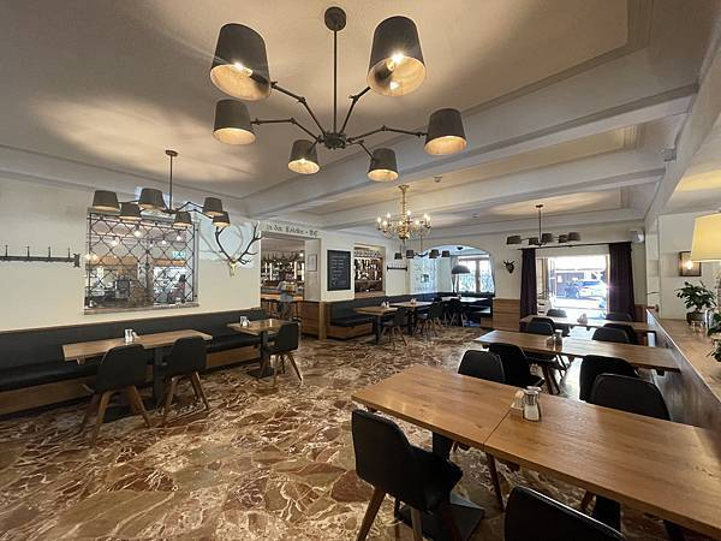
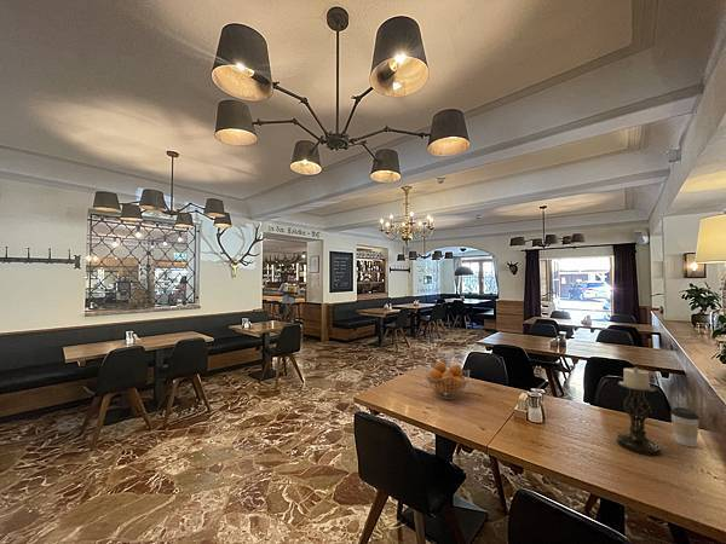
+ coffee cup (685, 426)
+ fruit basket (446, 378)
+ candle holder (636, 407)
